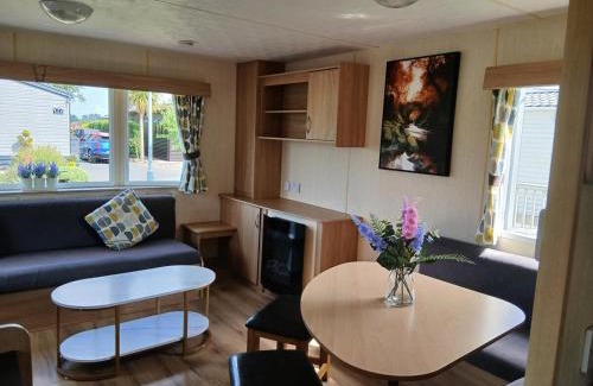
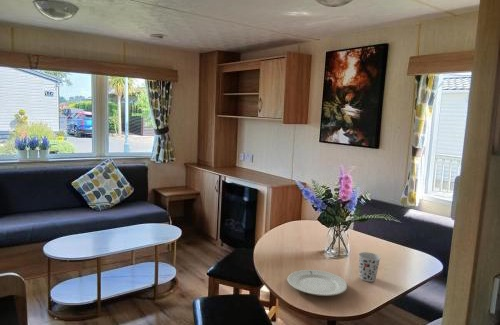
+ chinaware (316, 283)
+ cup (368, 267)
